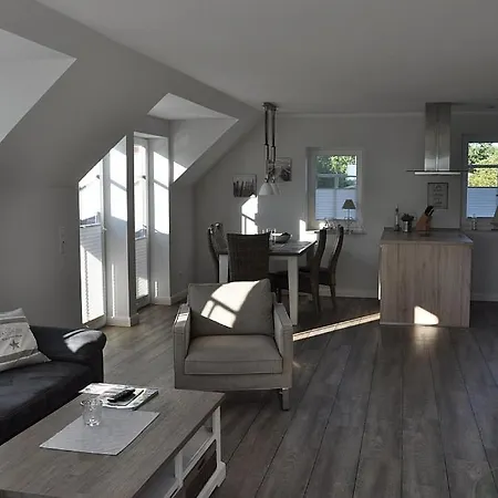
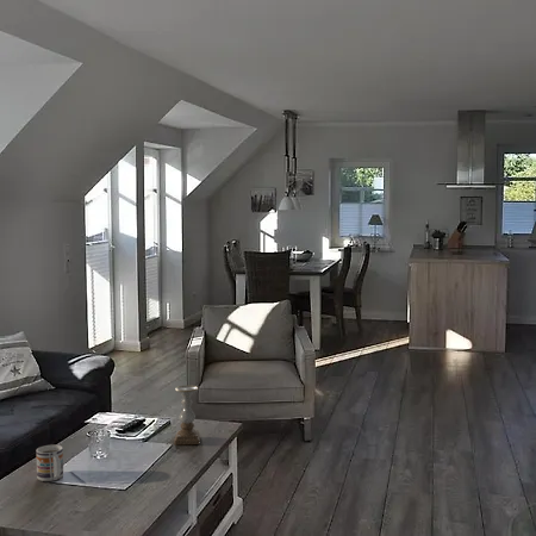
+ candle holder (187, 413)
+ mug (50, 463)
